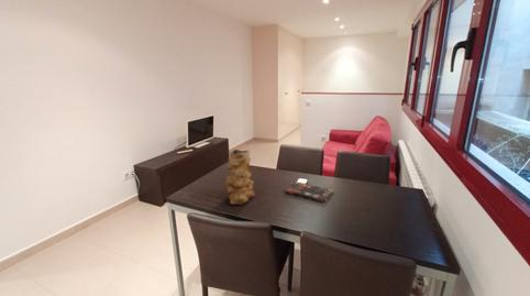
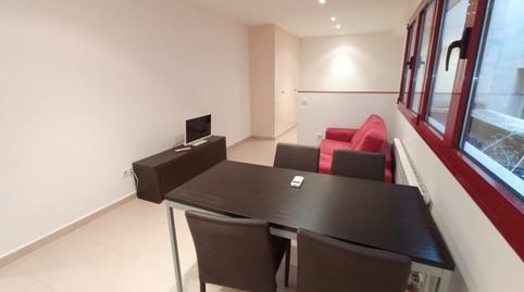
- vase (239, 174)
- book (309, 190)
